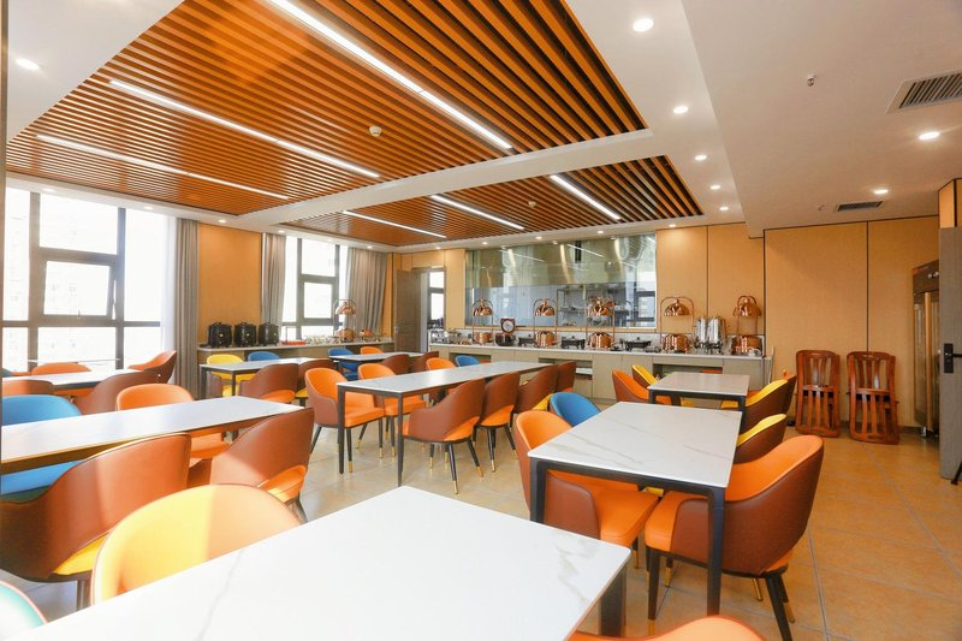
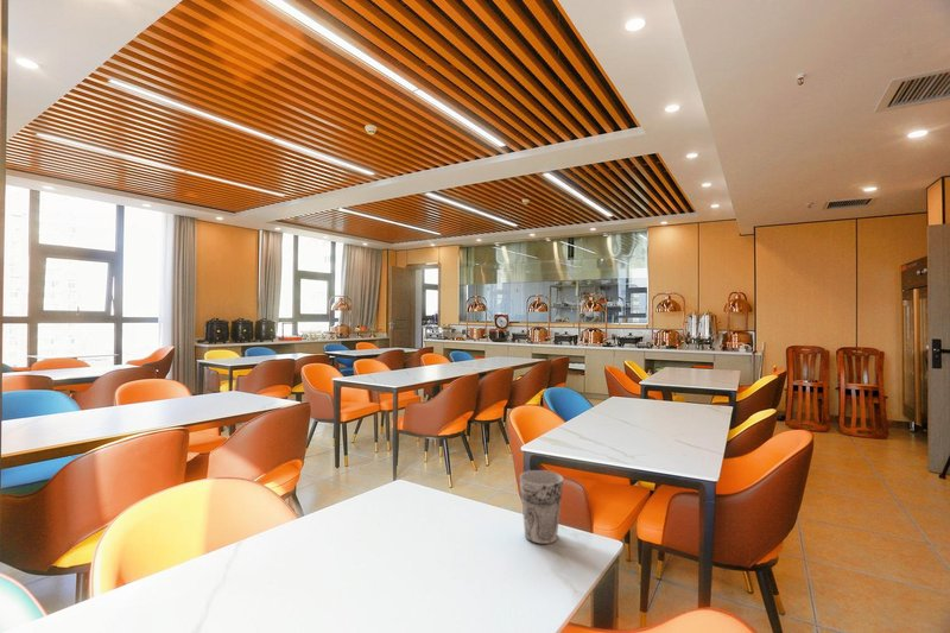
+ cup (540, 506)
